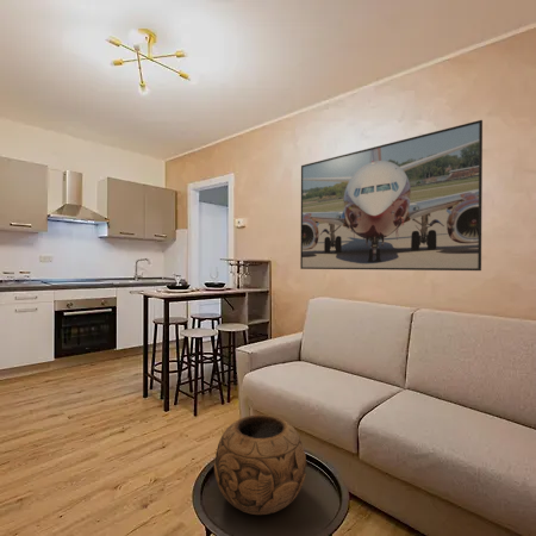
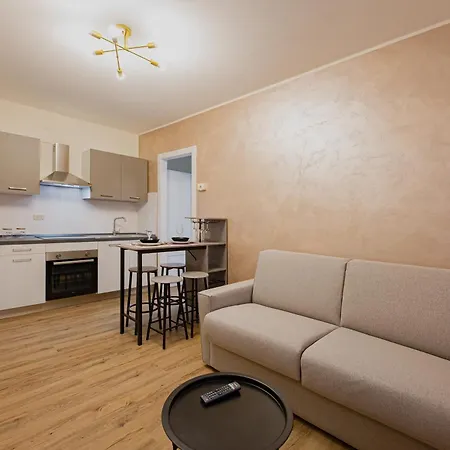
- decorative bowl (260, 461)
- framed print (374, 208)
